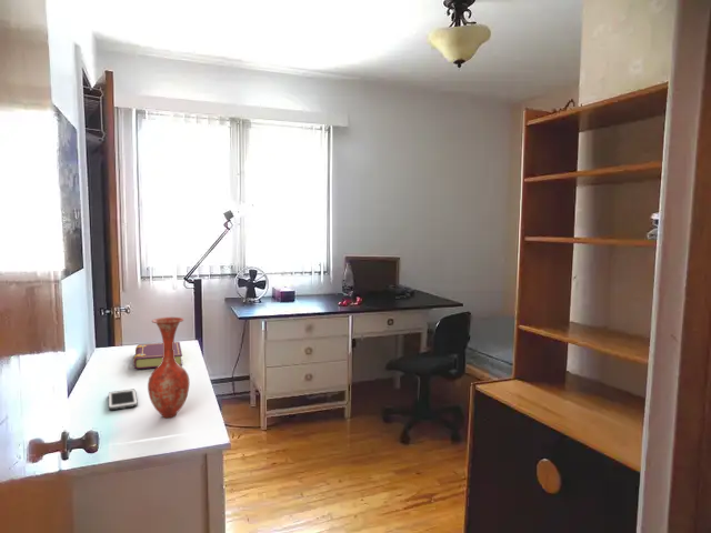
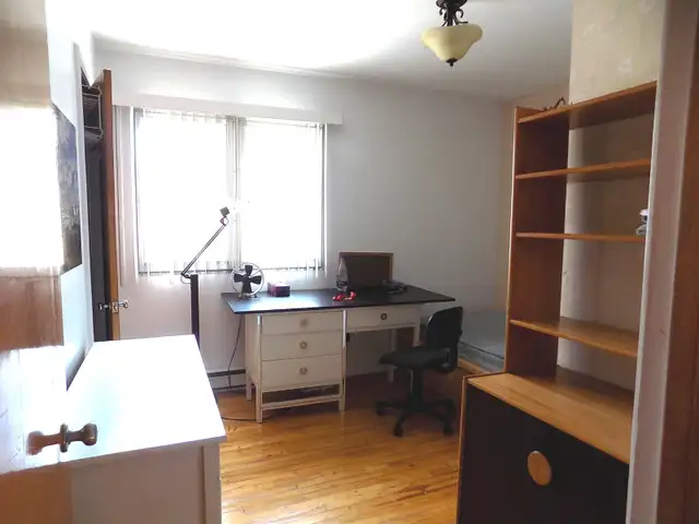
- cell phone (122, 399)
- book (158, 354)
- vase (168, 368)
